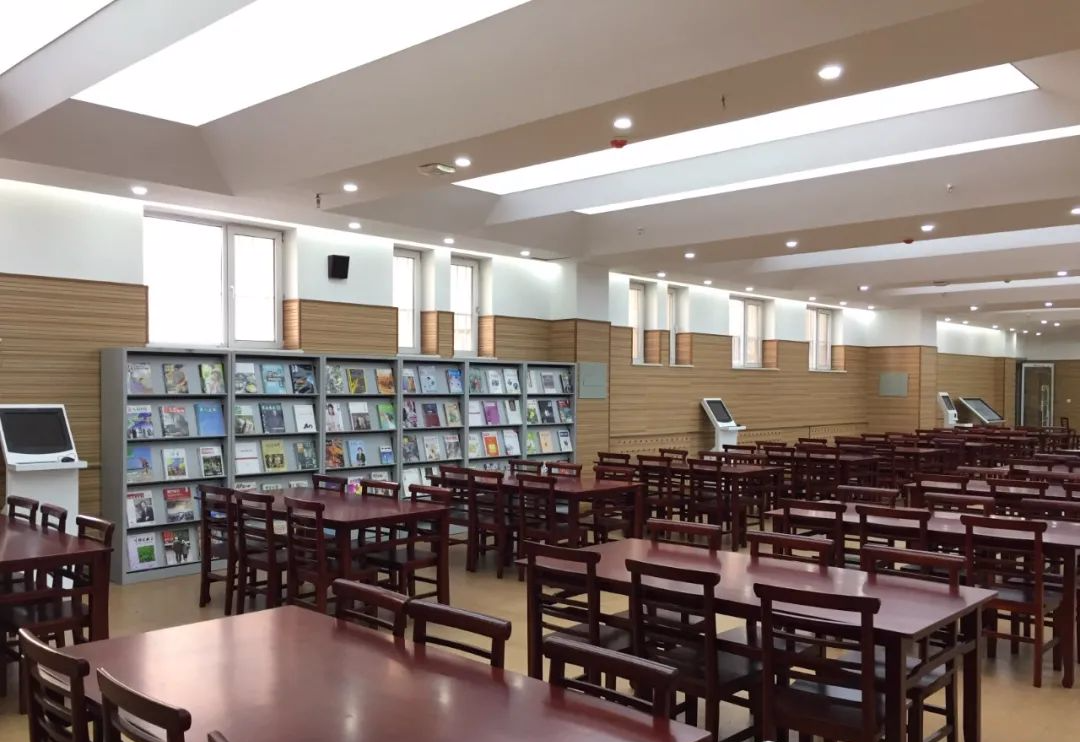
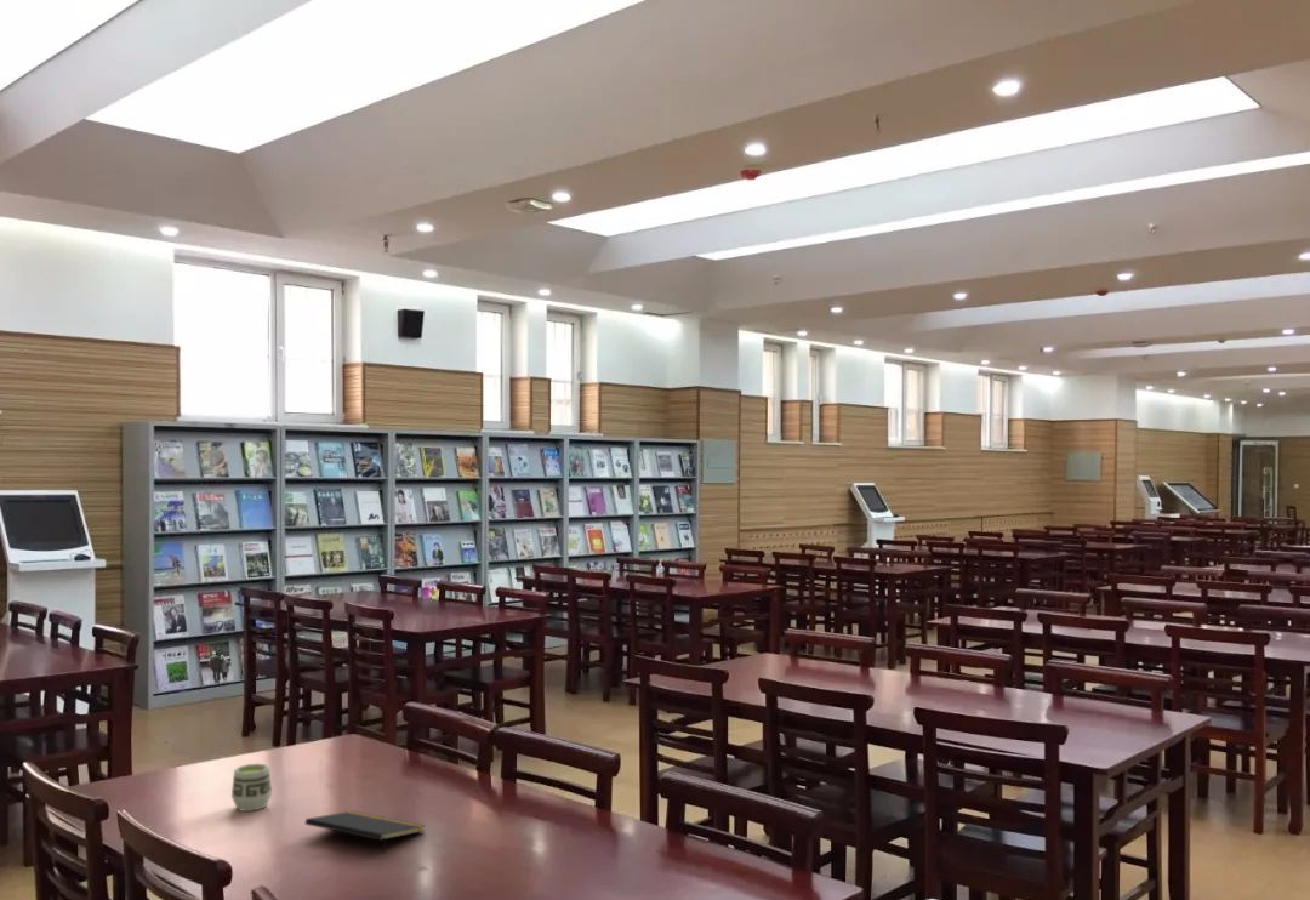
+ cup (251, 787)
+ notepad (365, 825)
